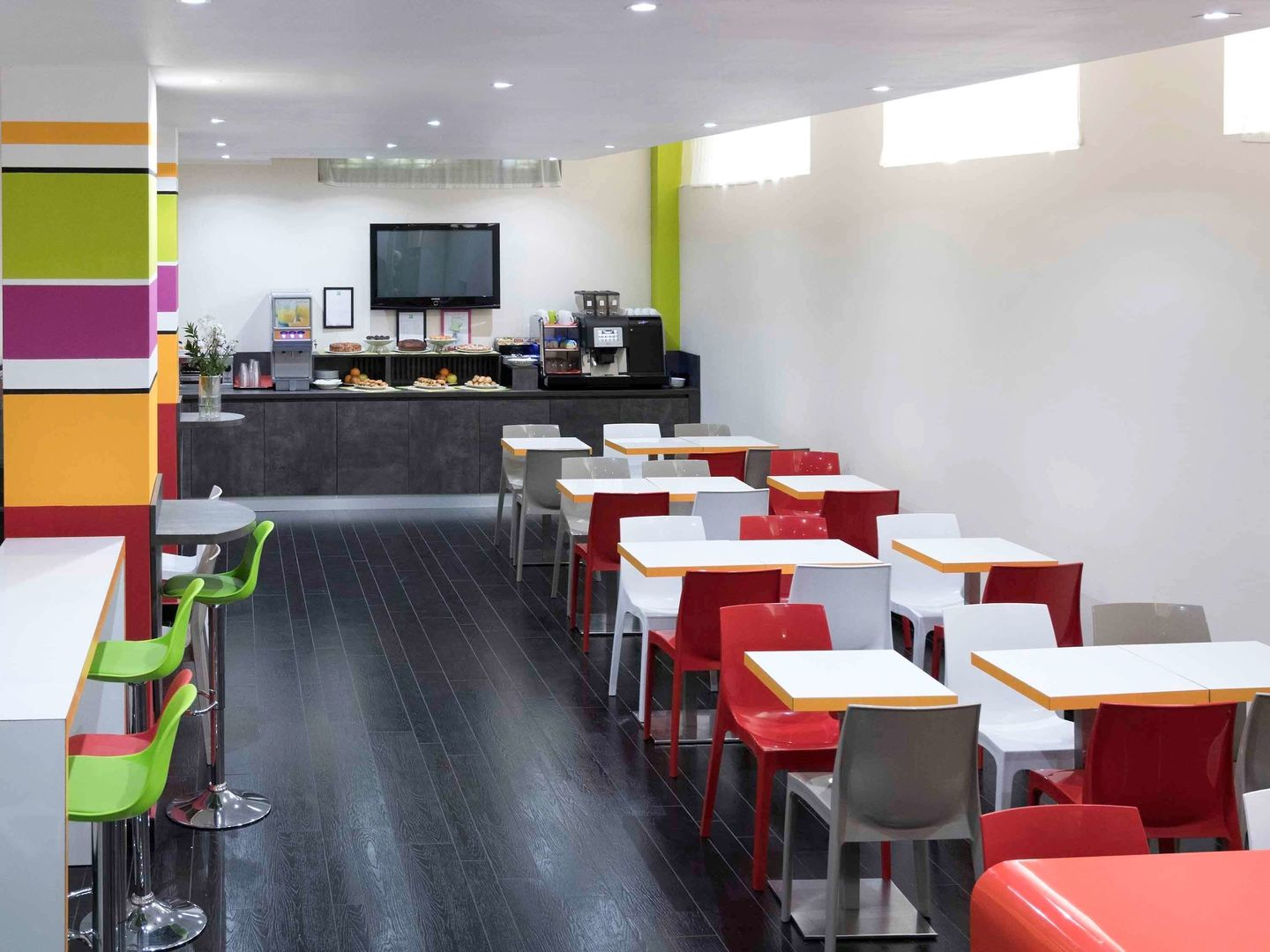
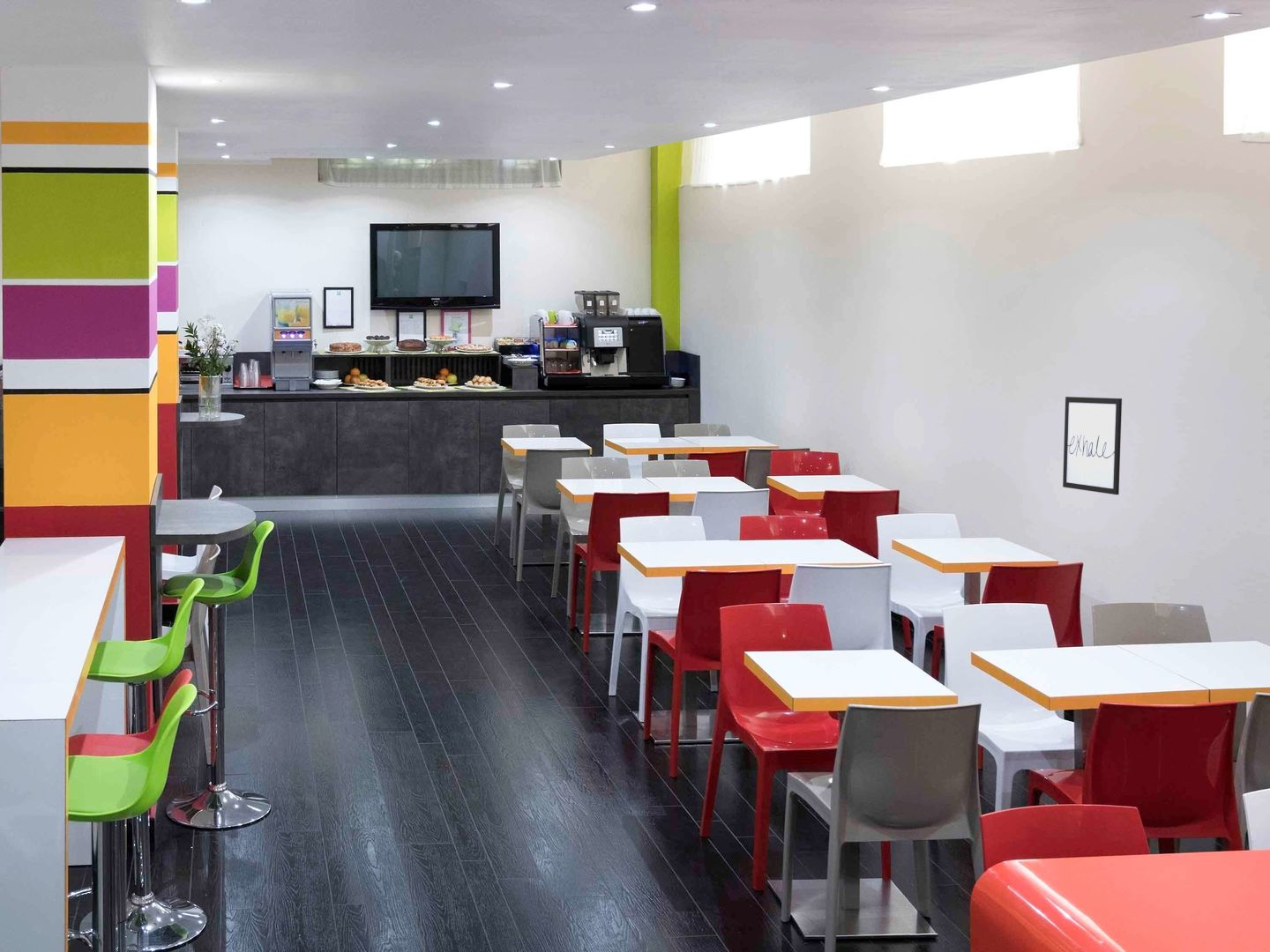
+ wall art (1091, 444)
